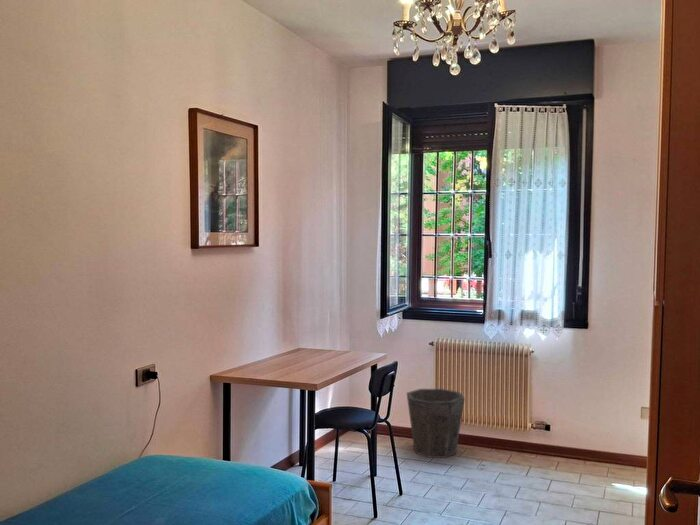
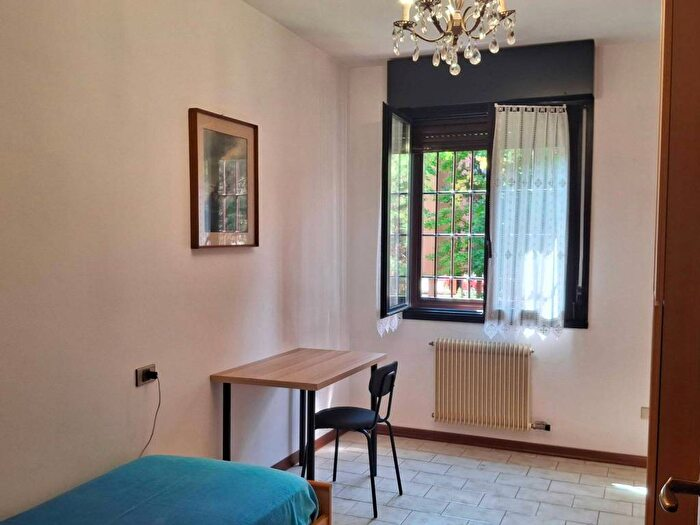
- waste bin (434, 422)
